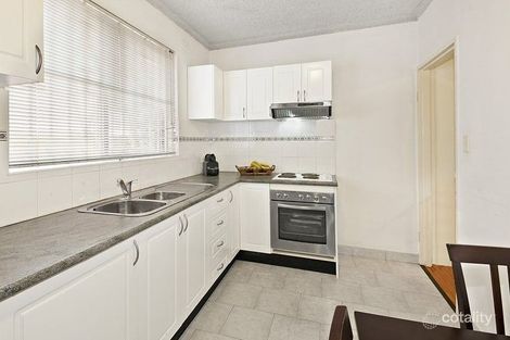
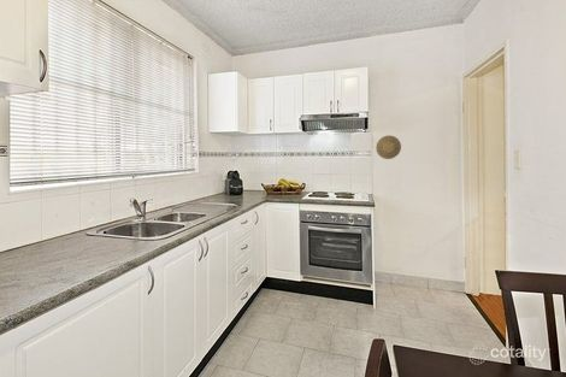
+ decorative plate (388, 147)
